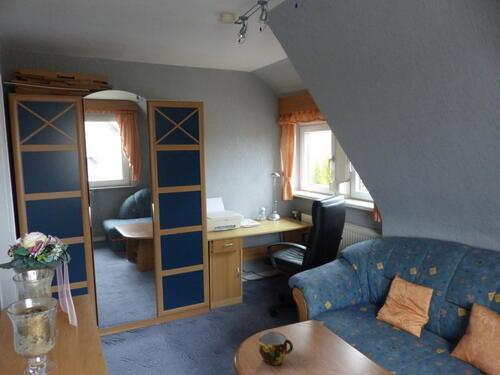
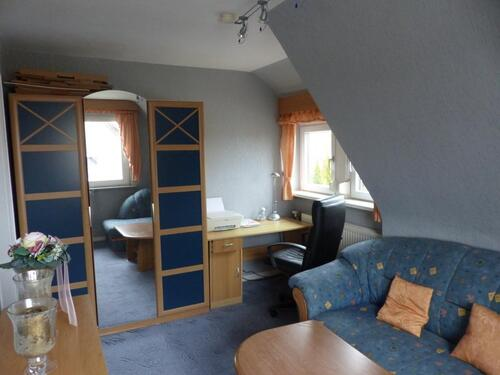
- cup (274, 348)
